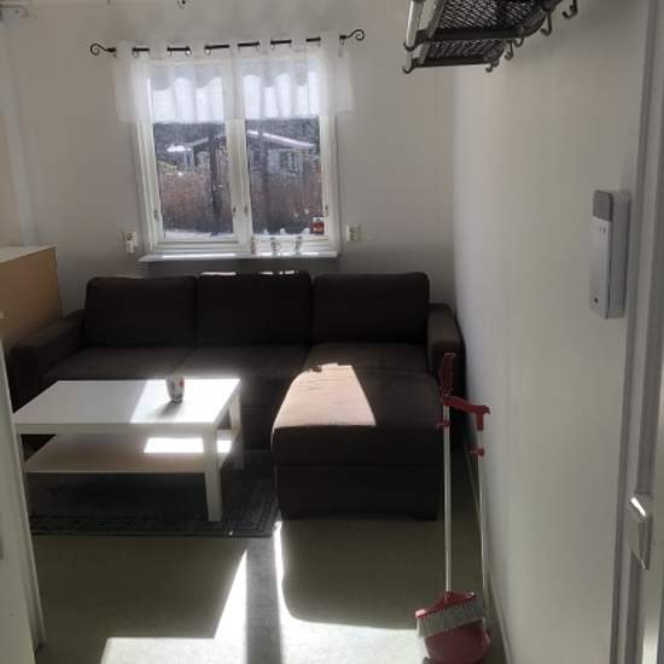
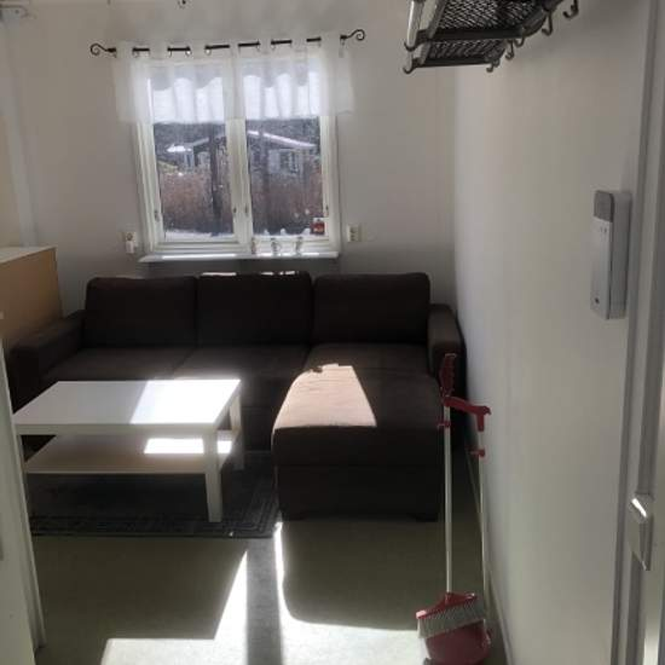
- cup (175, 389)
